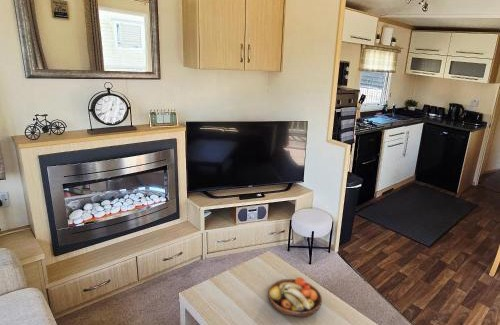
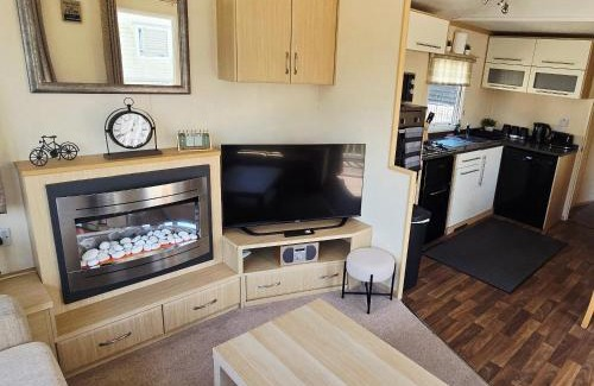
- fruit bowl (295, 293)
